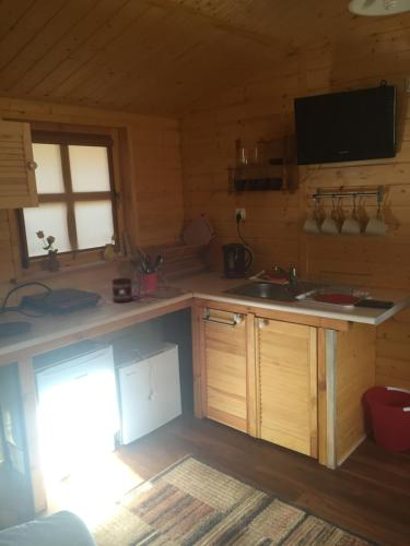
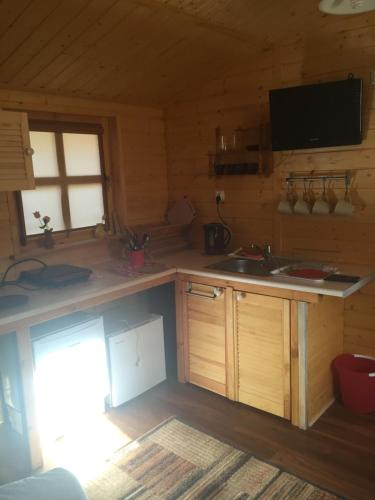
- mug (126, 289)
